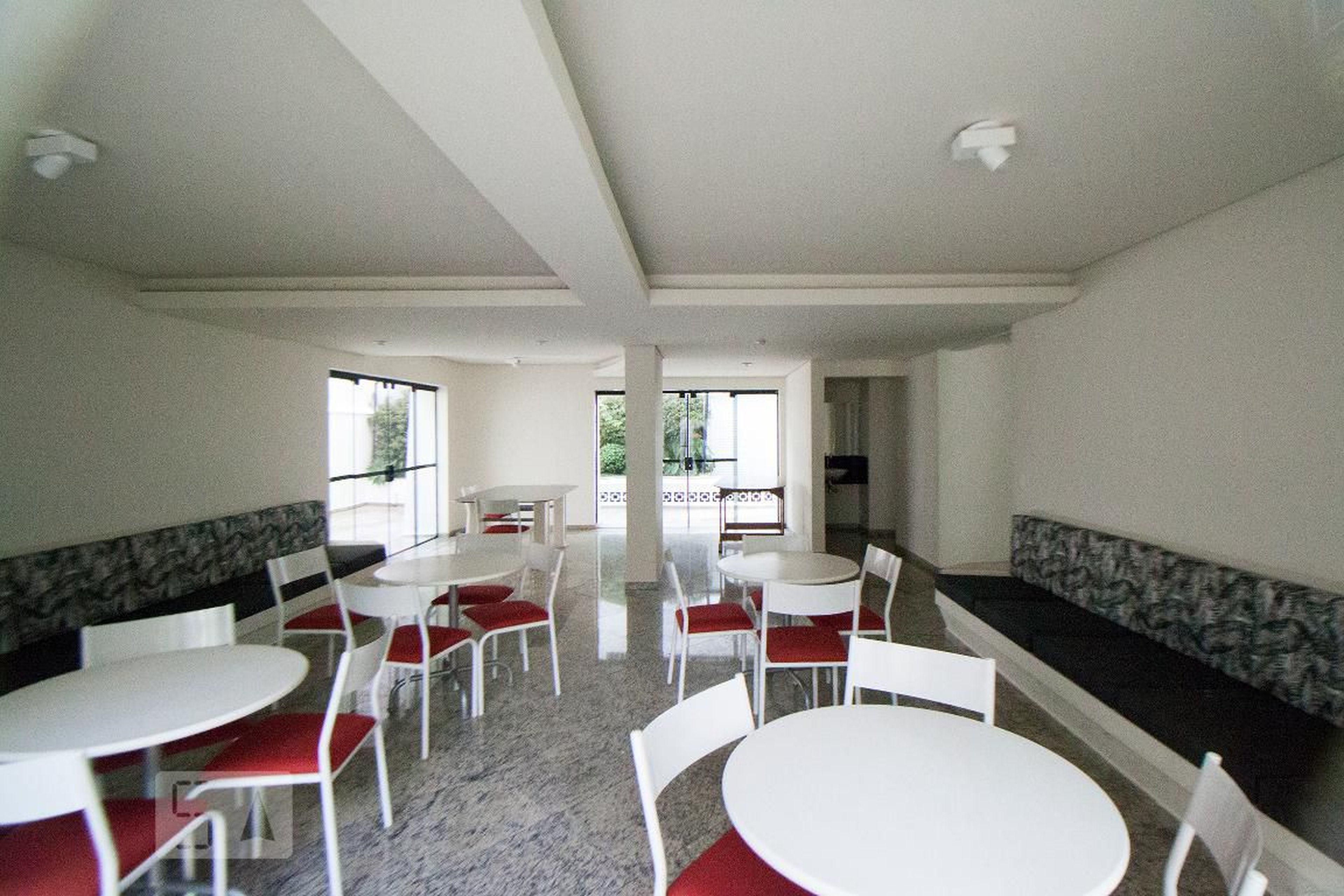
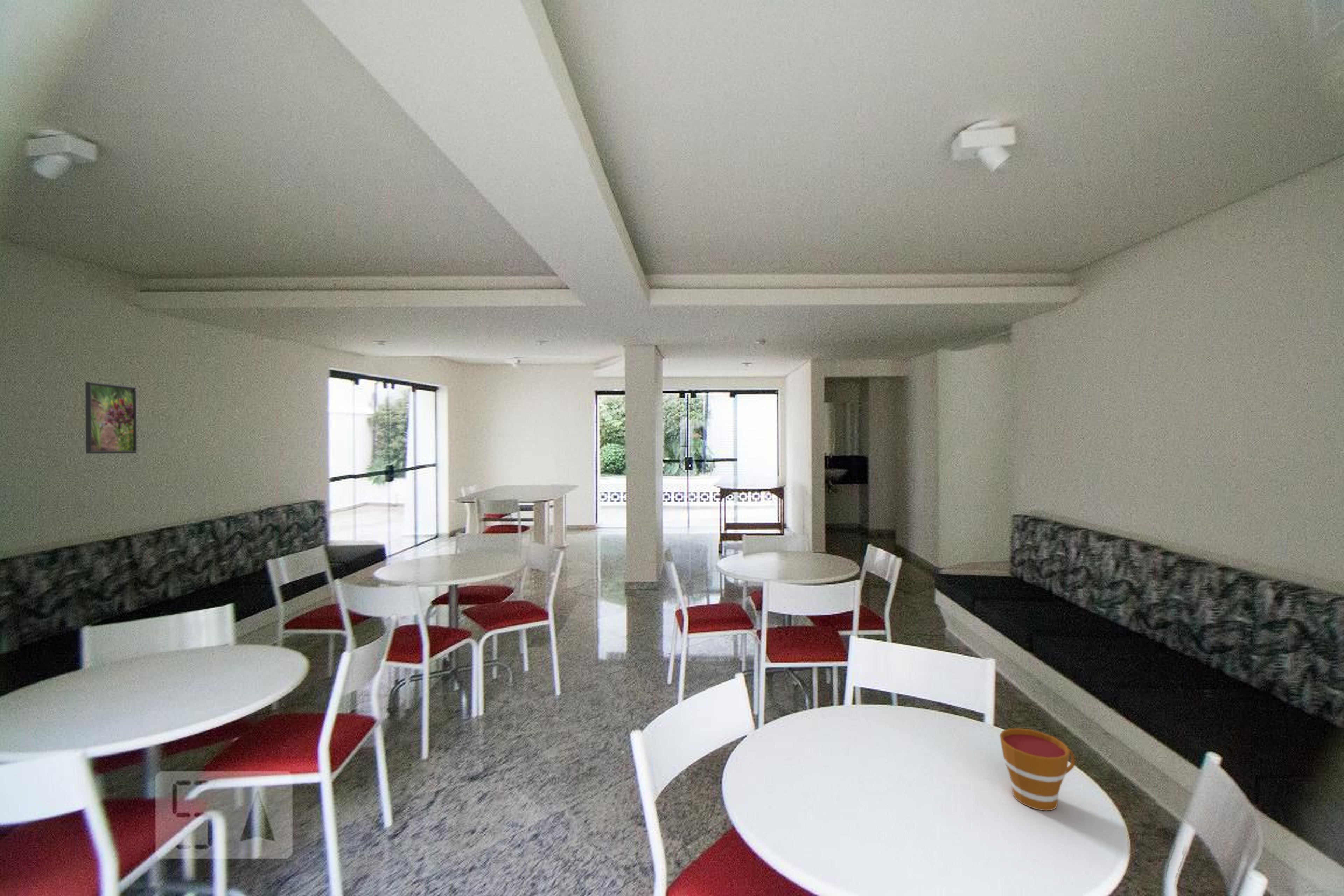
+ cup (1039, 770)
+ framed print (112, 419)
